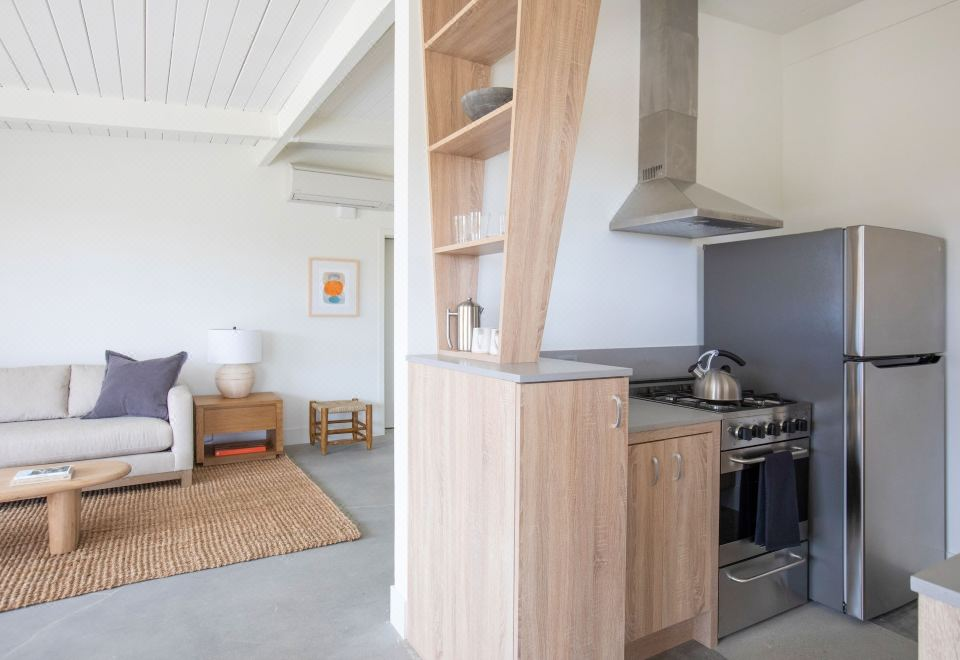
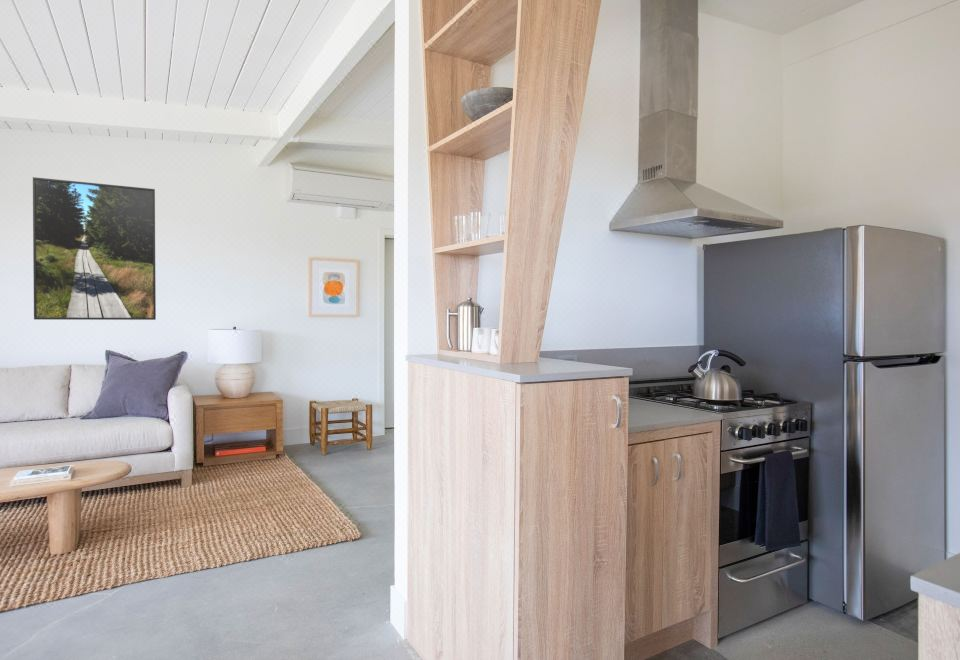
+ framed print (96, 251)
